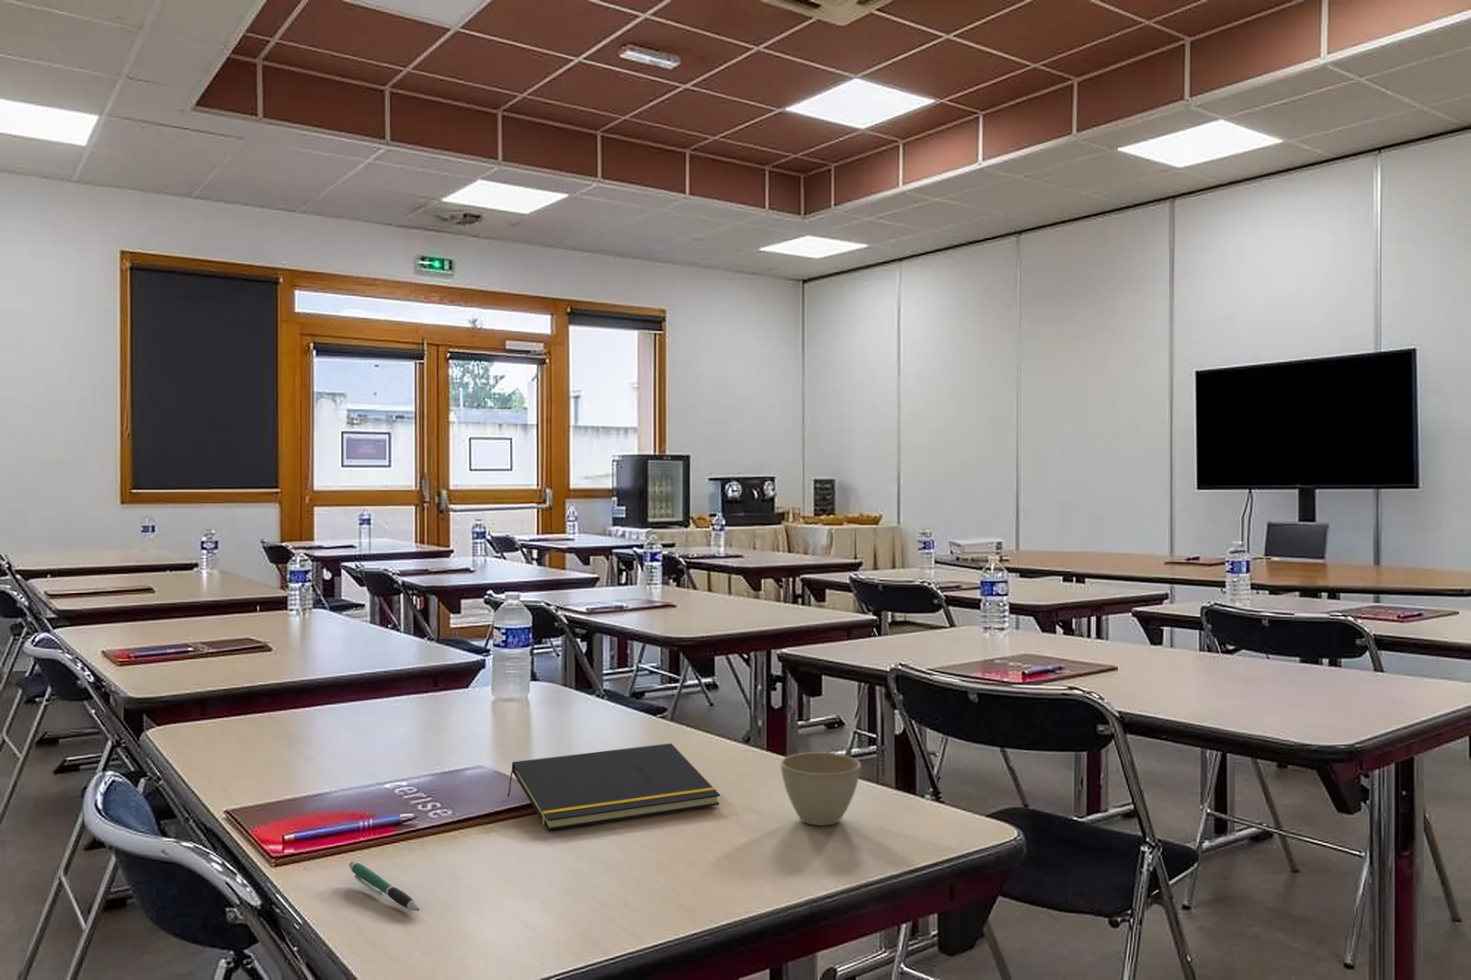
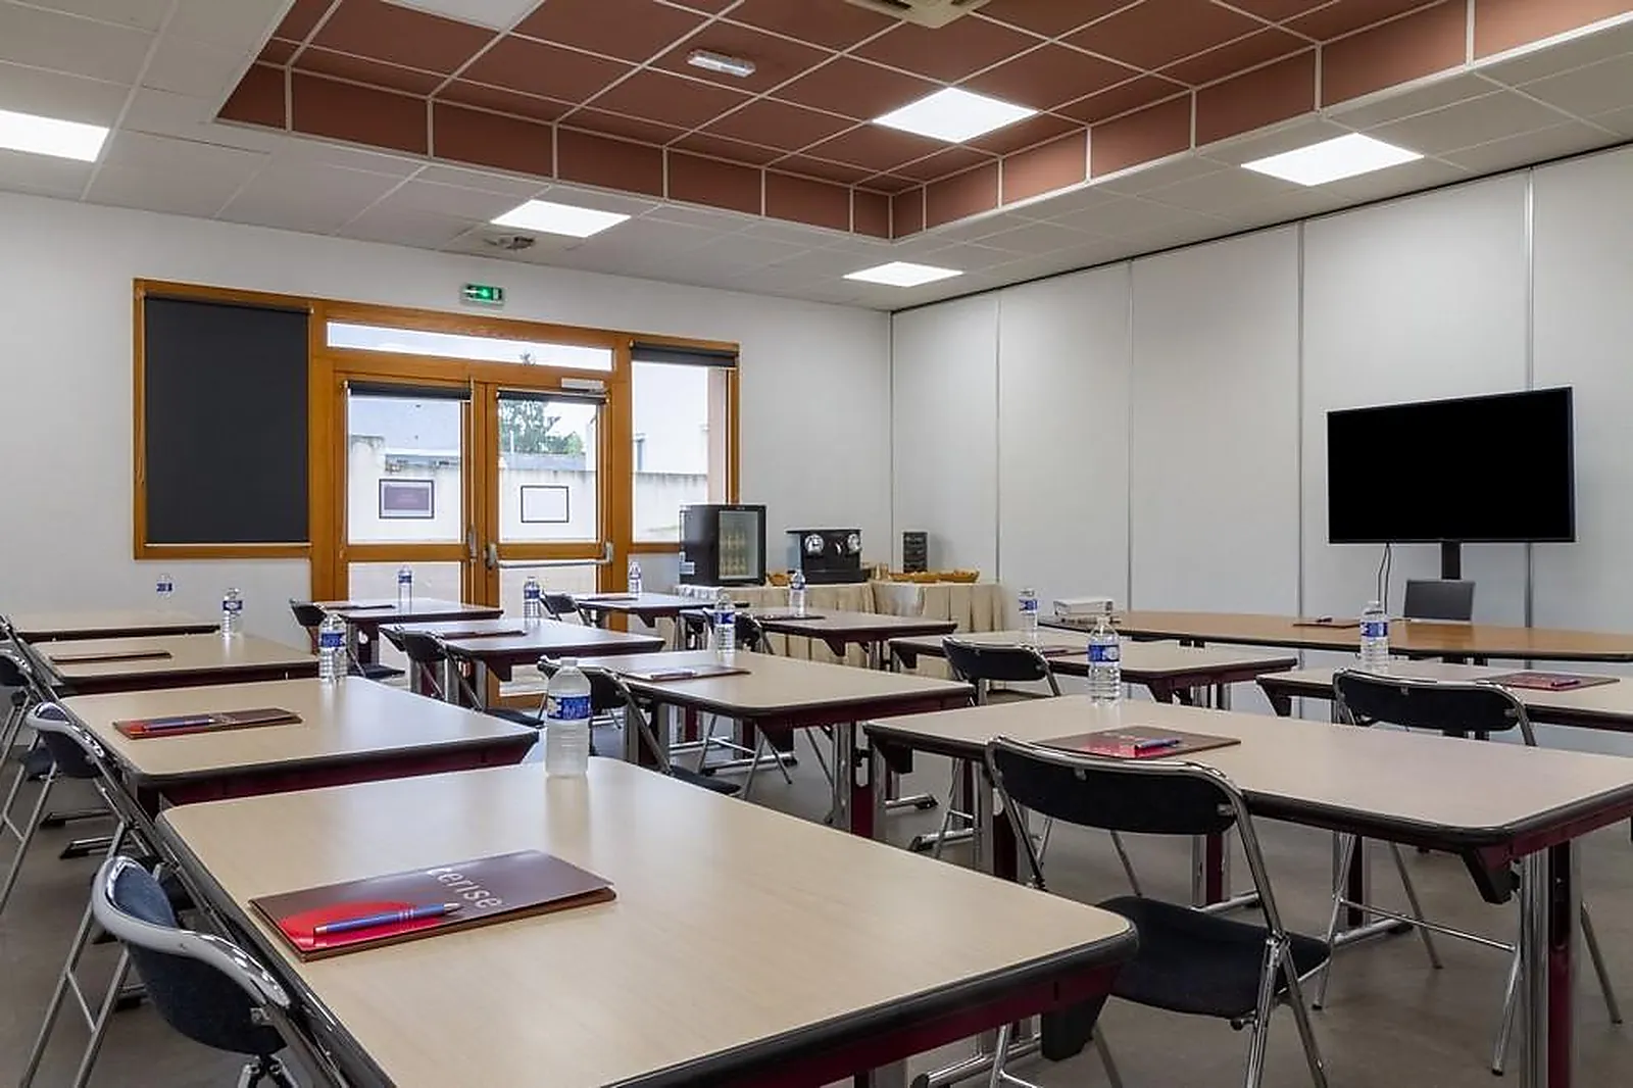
- flower pot (820, 791)
- pen (383, 885)
- notepad (615, 782)
